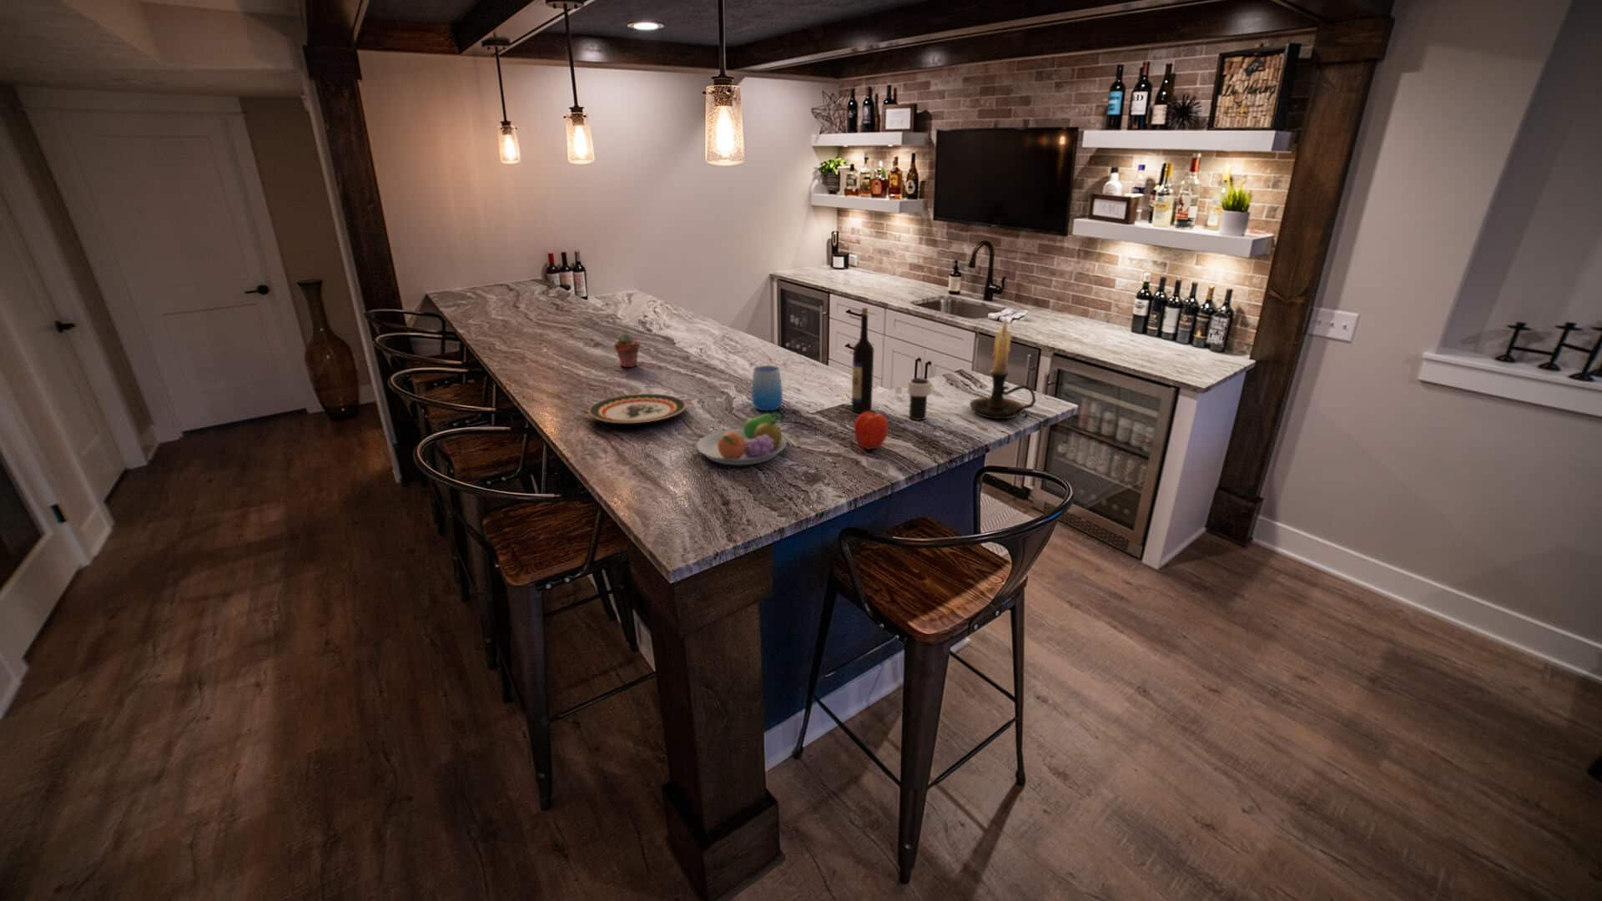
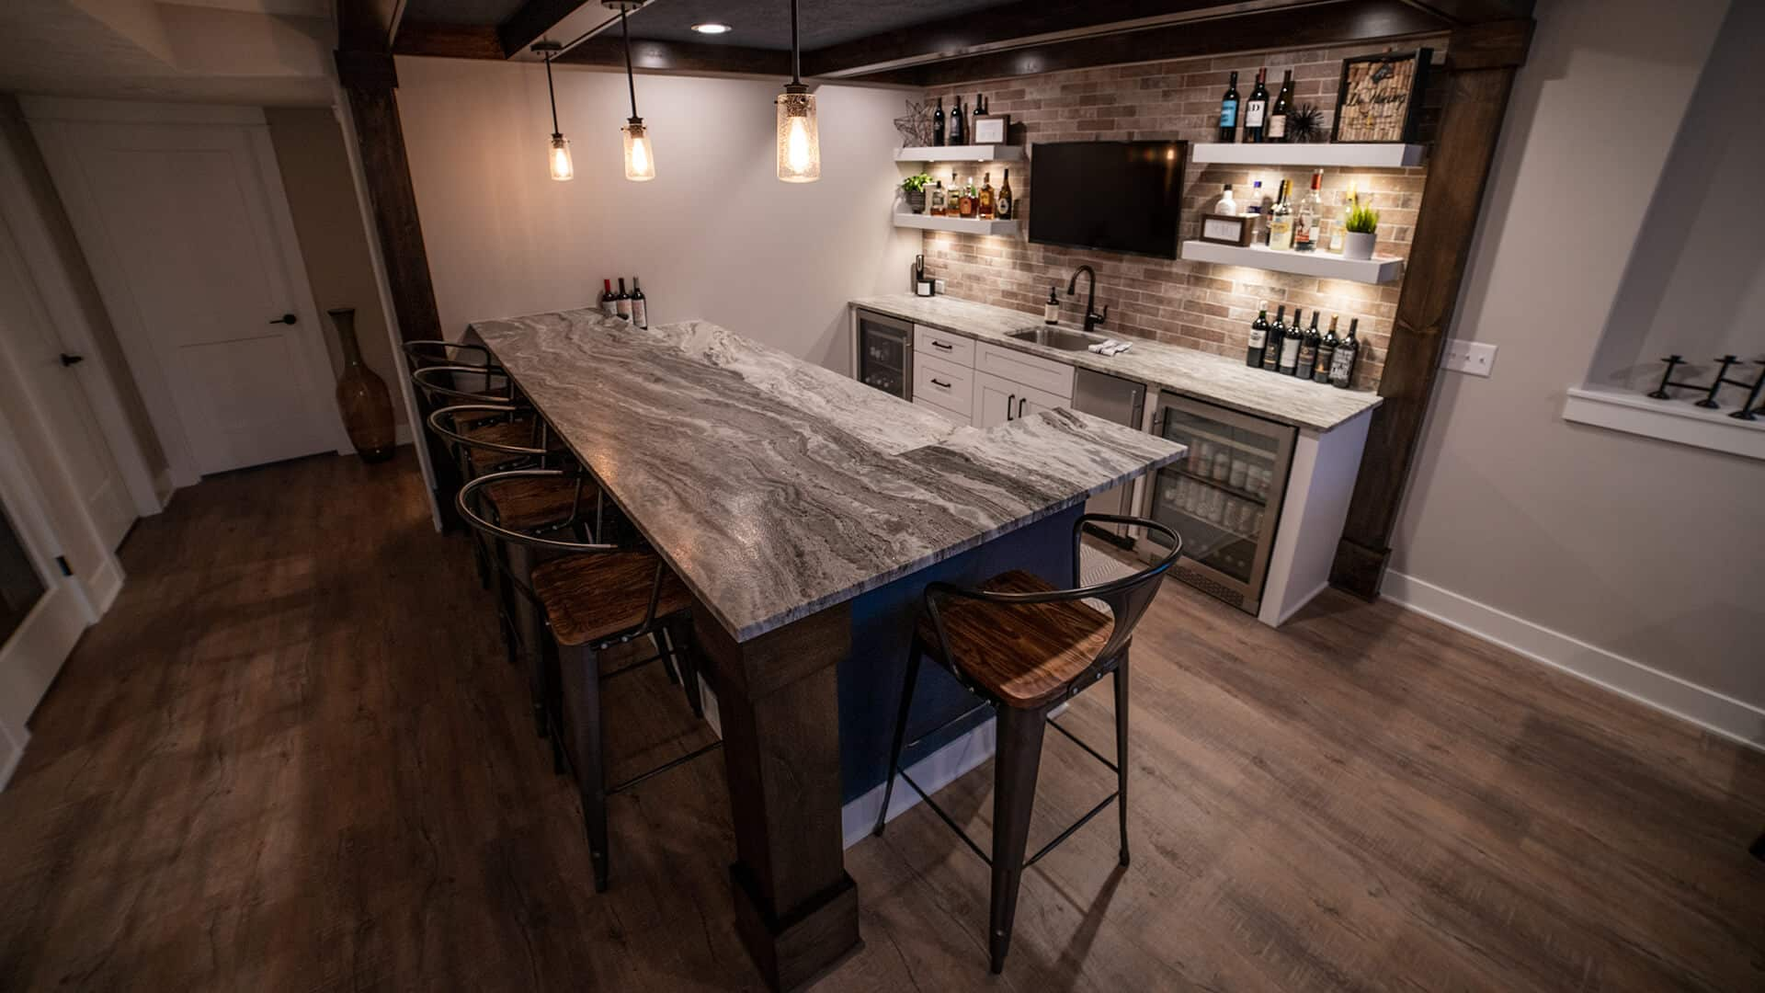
- potted succulent (627, 349)
- plate (638, 410)
- apple (870, 429)
- candle holder (1007, 367)
- wine bottle (863, 361)
- cup (918, 398)
- cup (767, 388)
- fruit bowl (744, 433)
